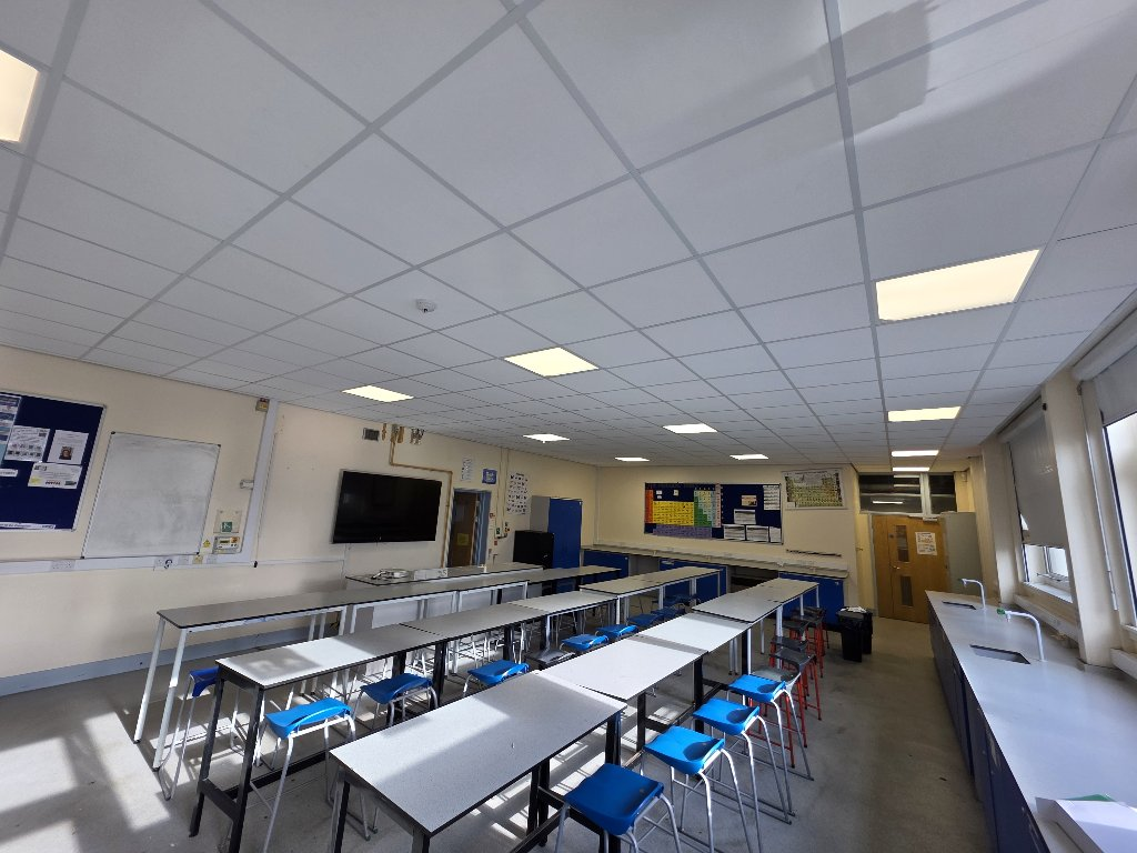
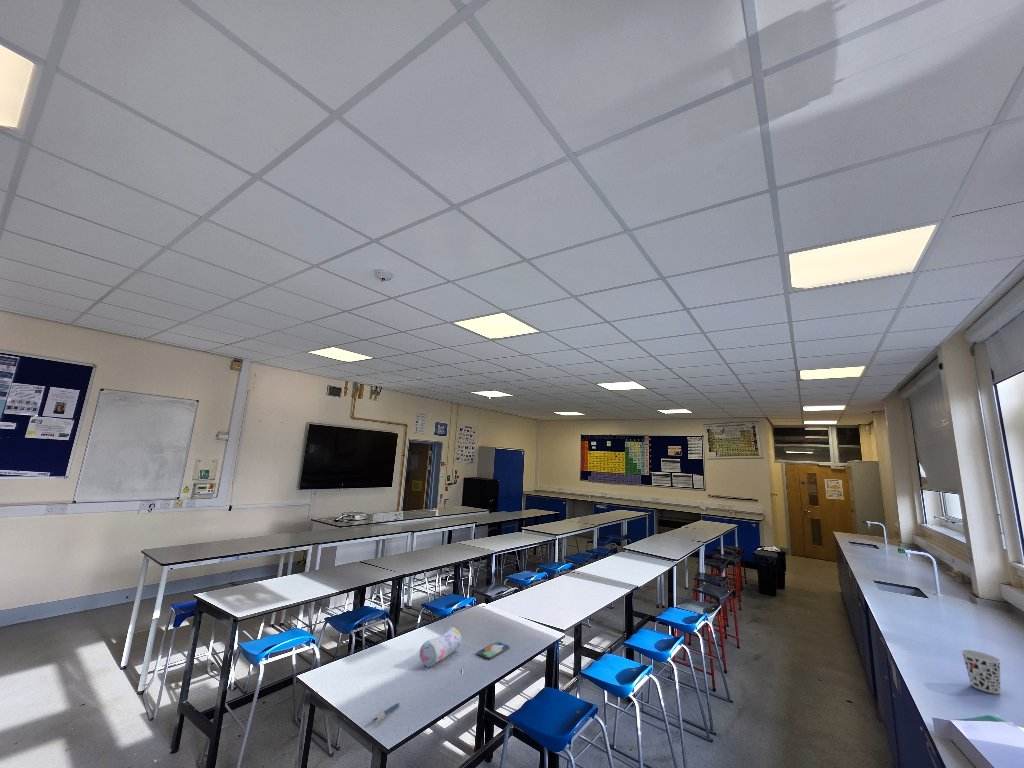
+ cup (982, 672)
+ pen (386, 712)
+ pencil case (441, 645)
+ smartphone (493, 650)
